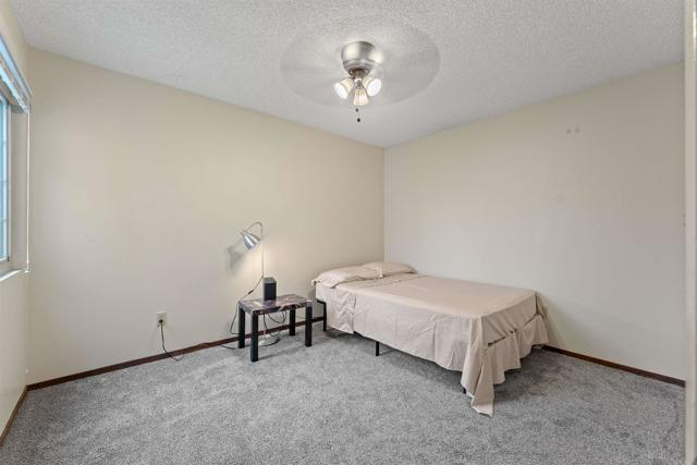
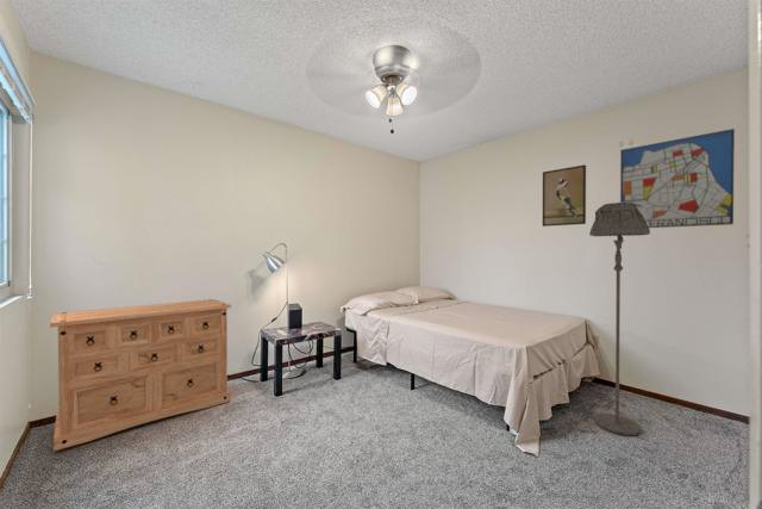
+ floor lamp (618, 315)
+ wall art (672, 184)
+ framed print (563, 197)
+ dresser (149, 360)
